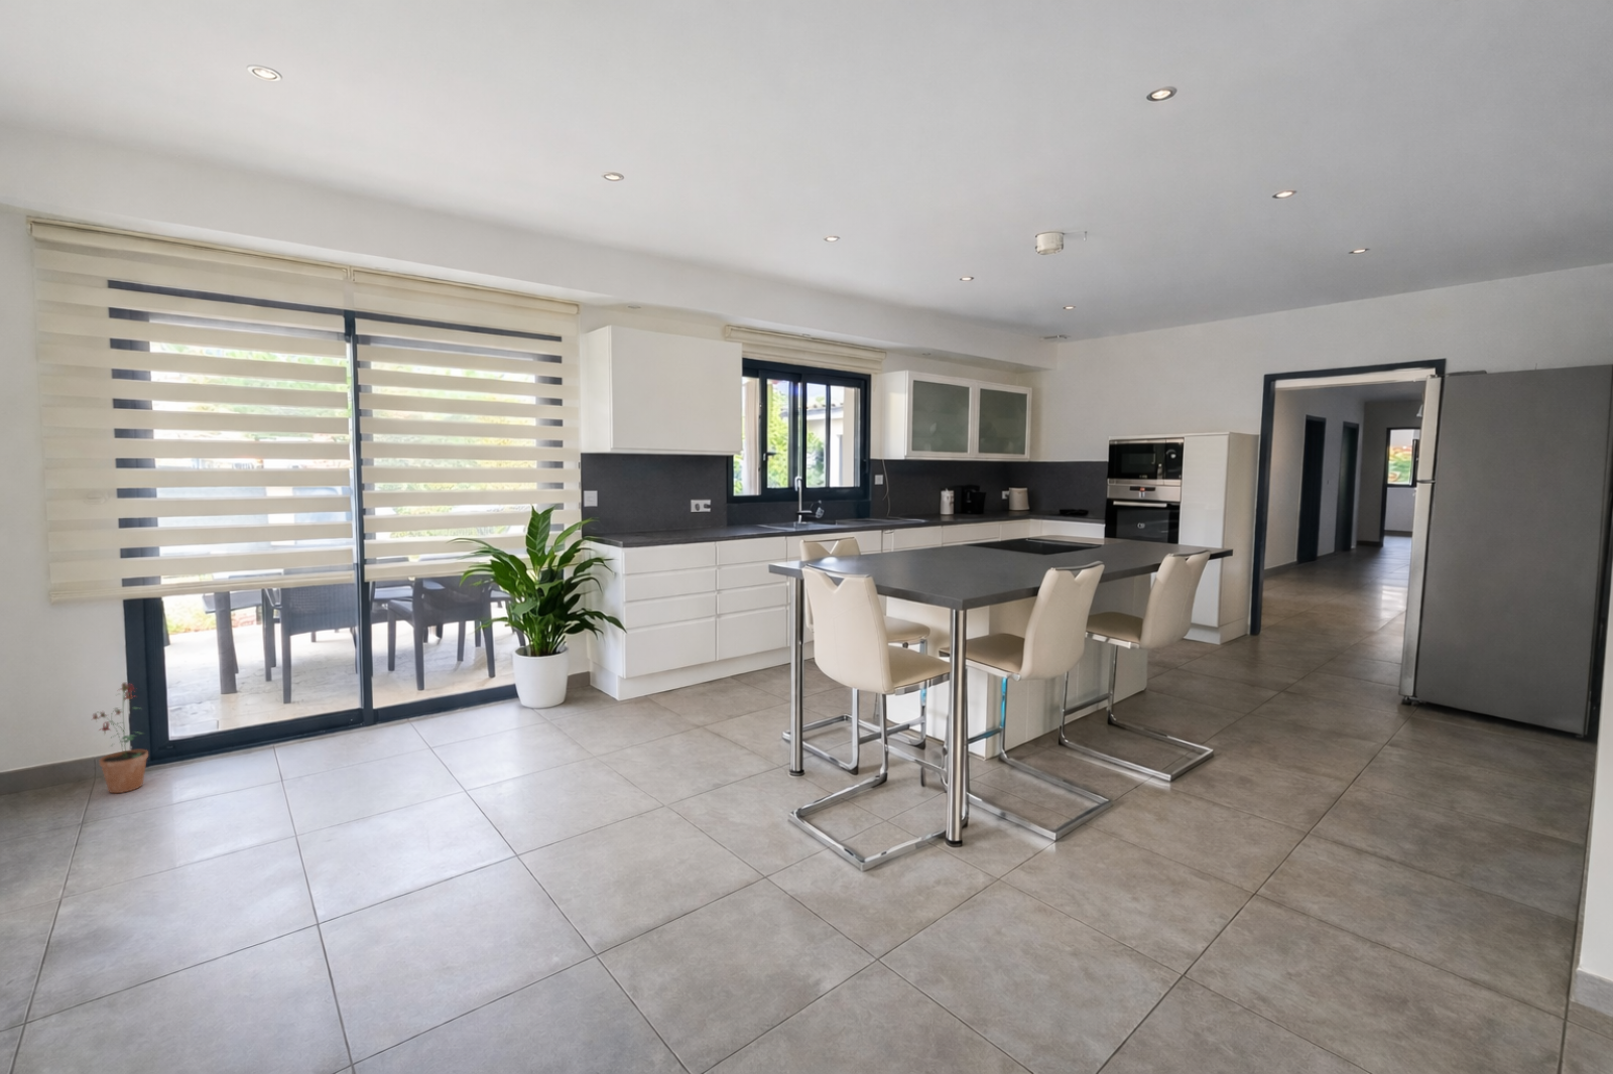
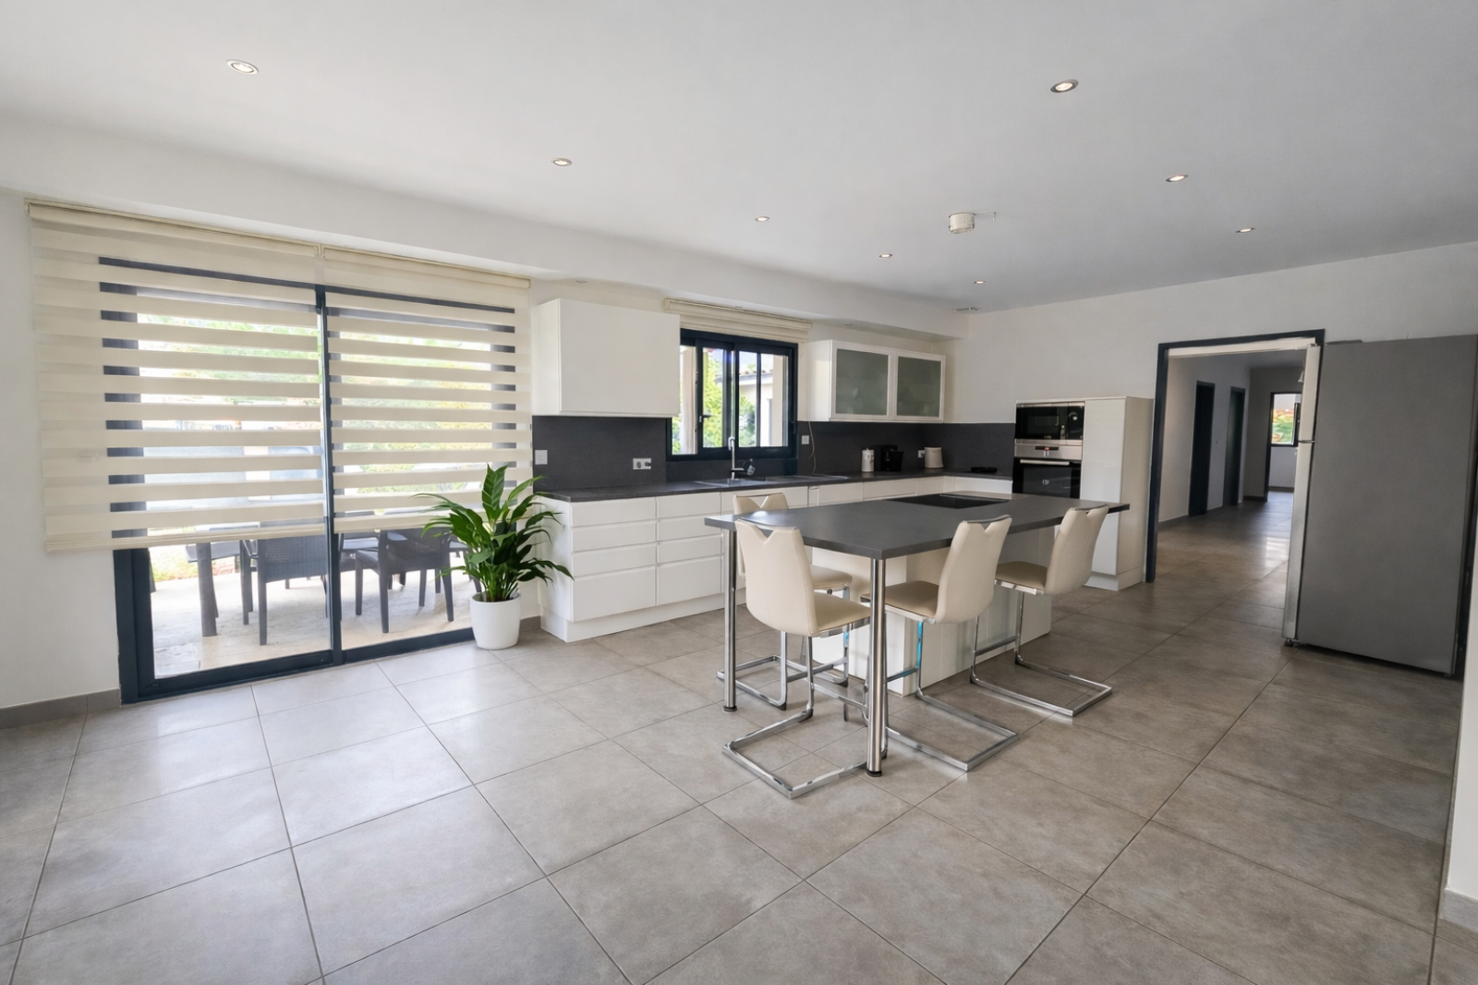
- potted plant (119, 737)
